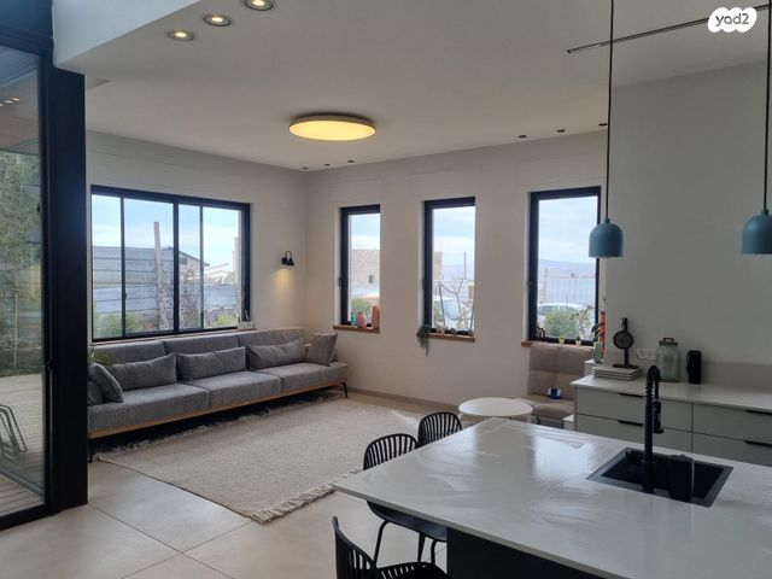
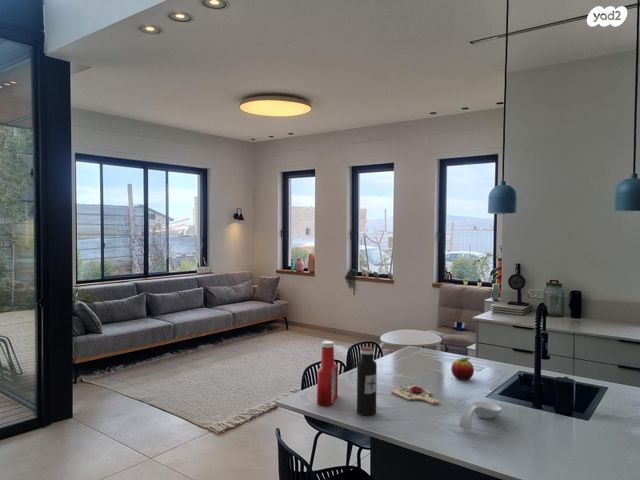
+ soap bottle (327, 371)
+ water bottle (366, 380)
+ fruit (462, 368)
+ spoon rest (479, 411)
+ cutting board (418, 393)
